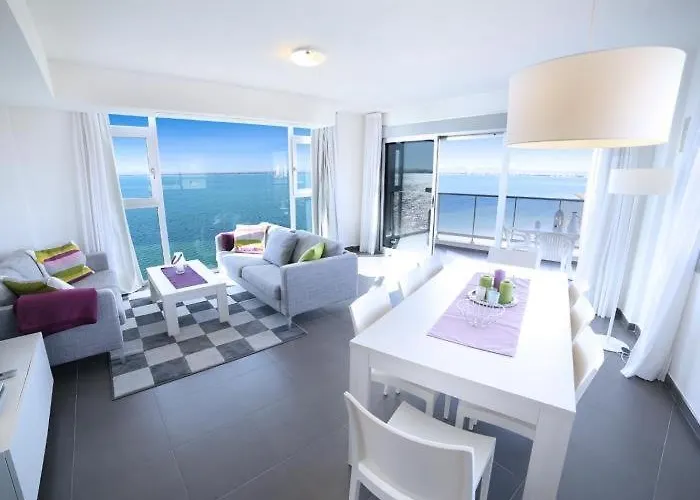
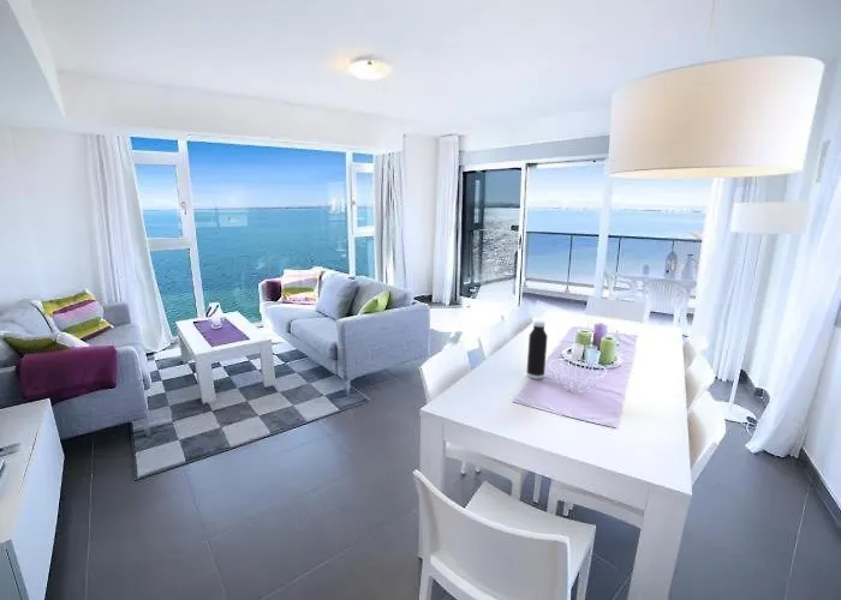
+ water bottle (537, 349)
